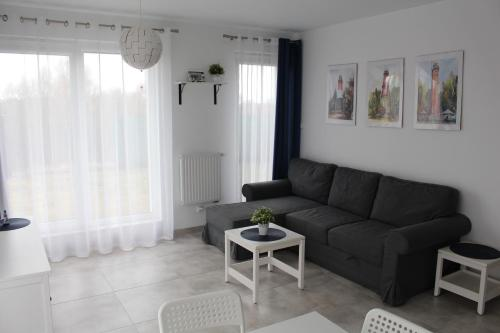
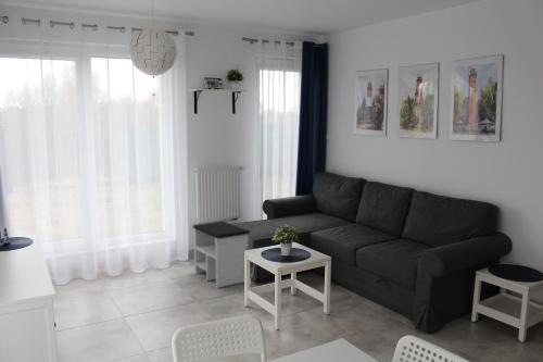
+ side table (220, 252)
